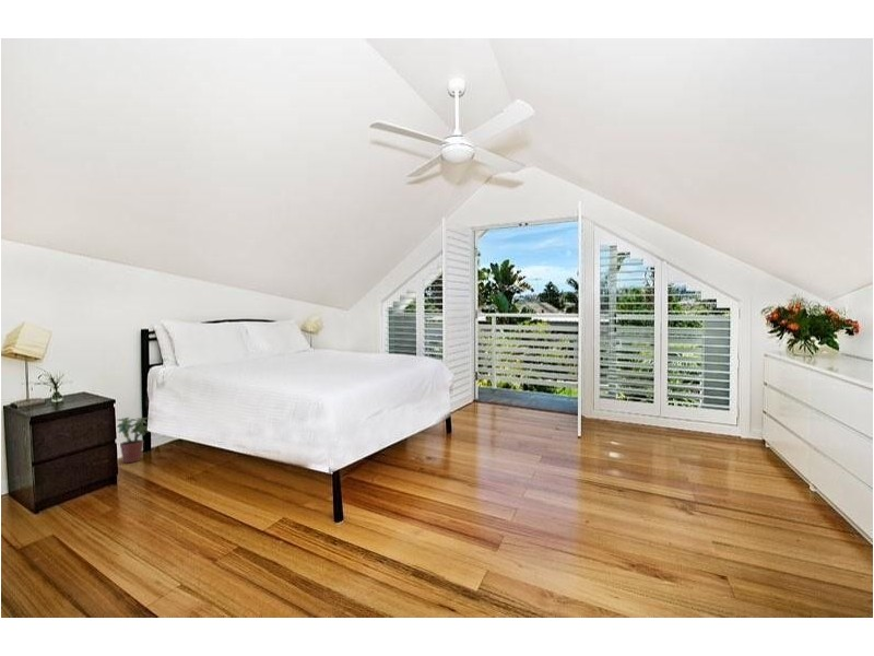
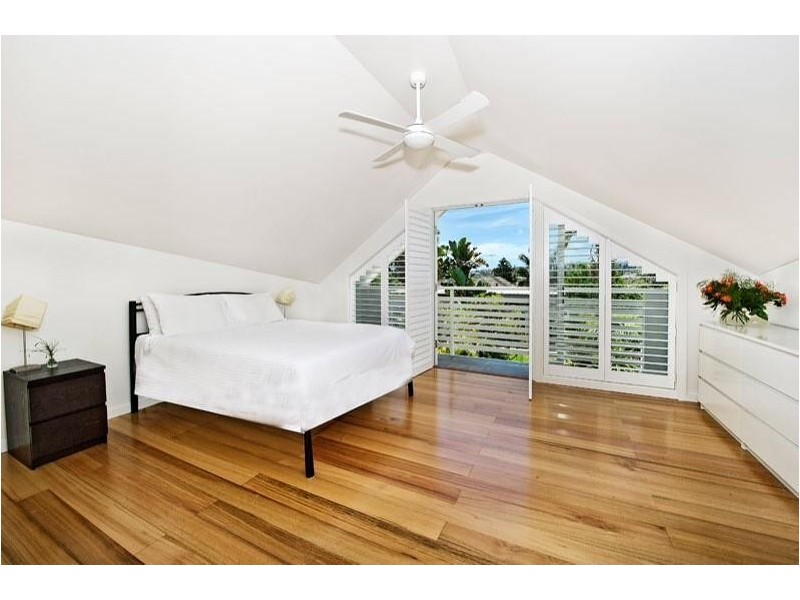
- potted plant (129, 437)
